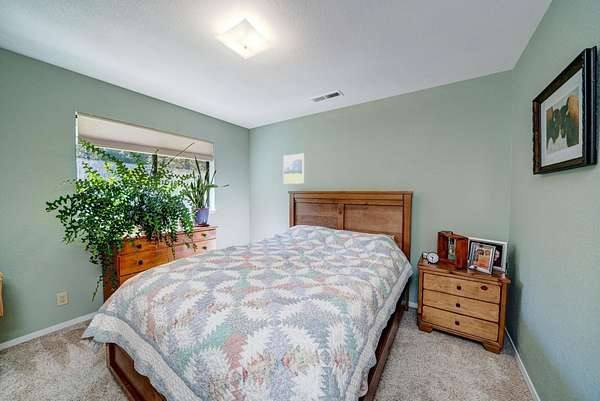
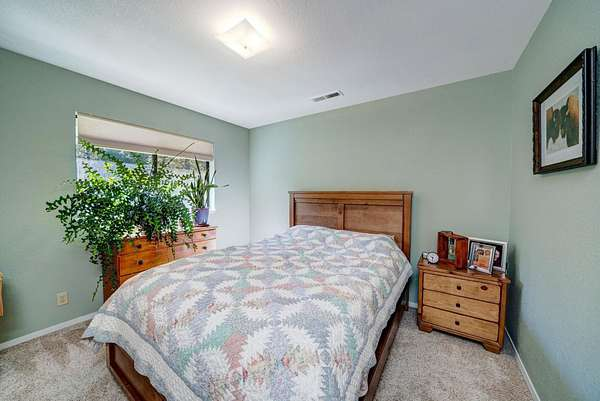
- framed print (293, 169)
